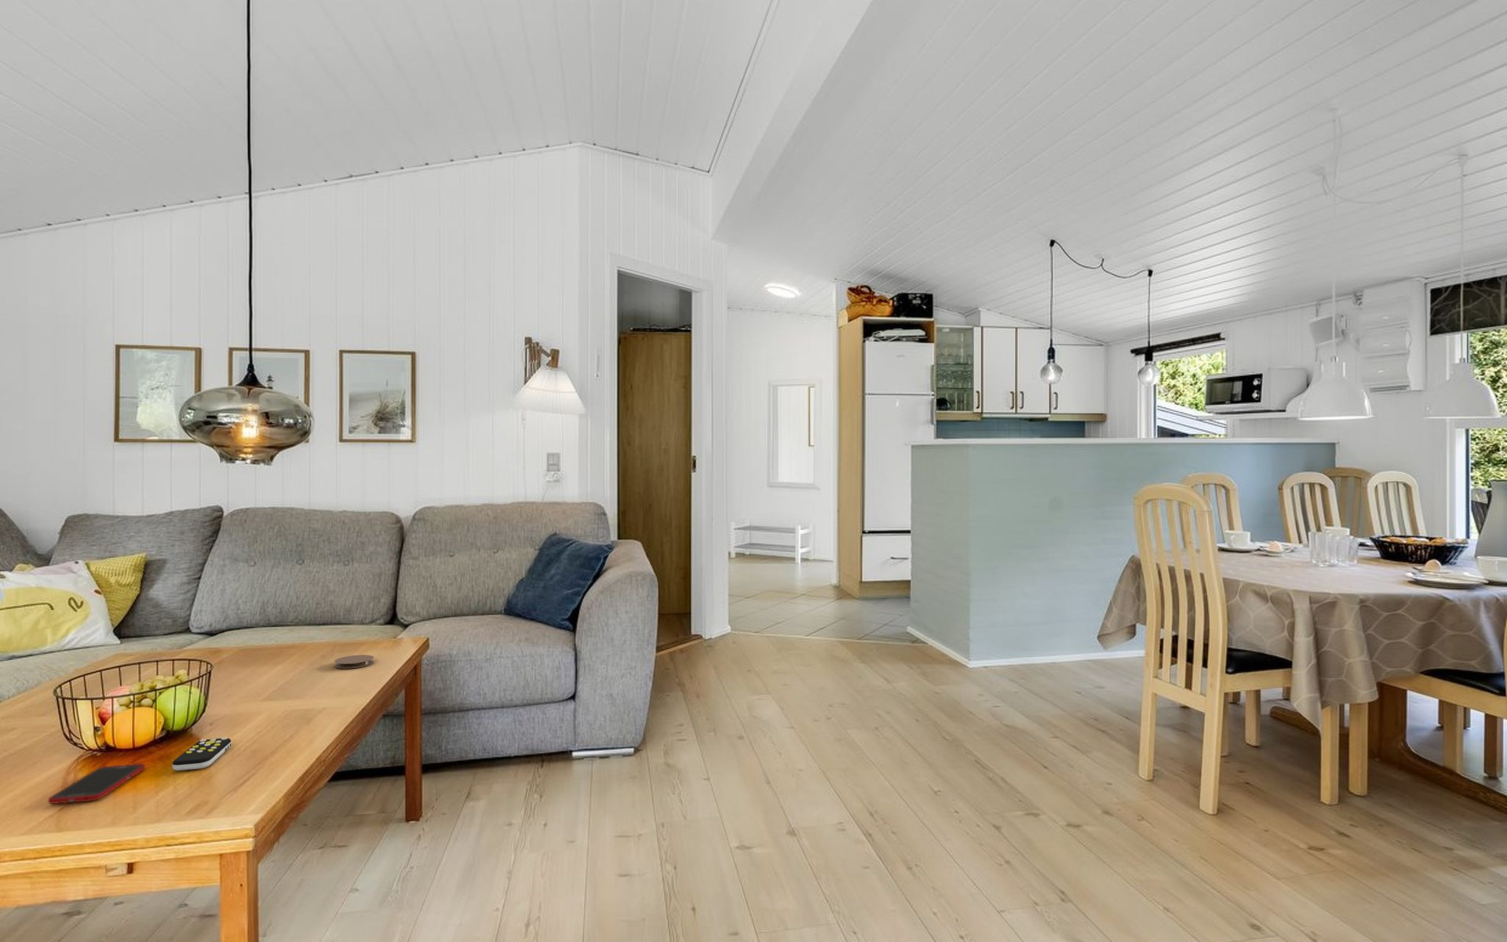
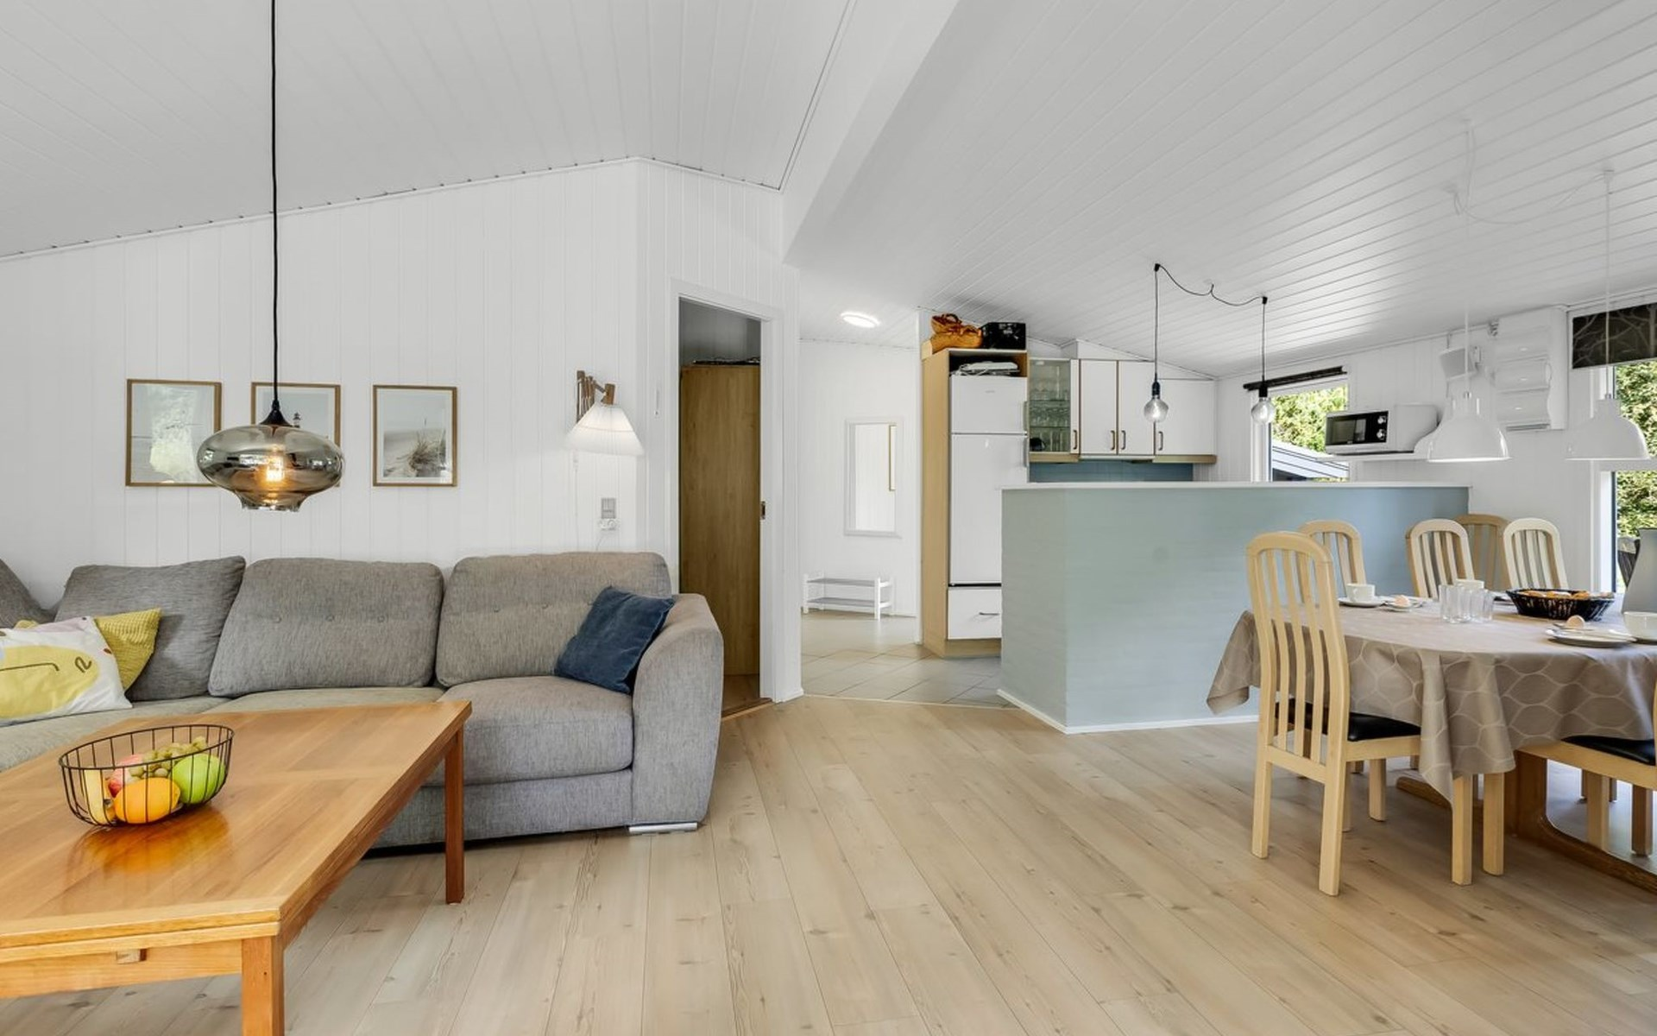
- coaster (354, 661)
- remote control (203, 753)
- cell phone (99, 782)
